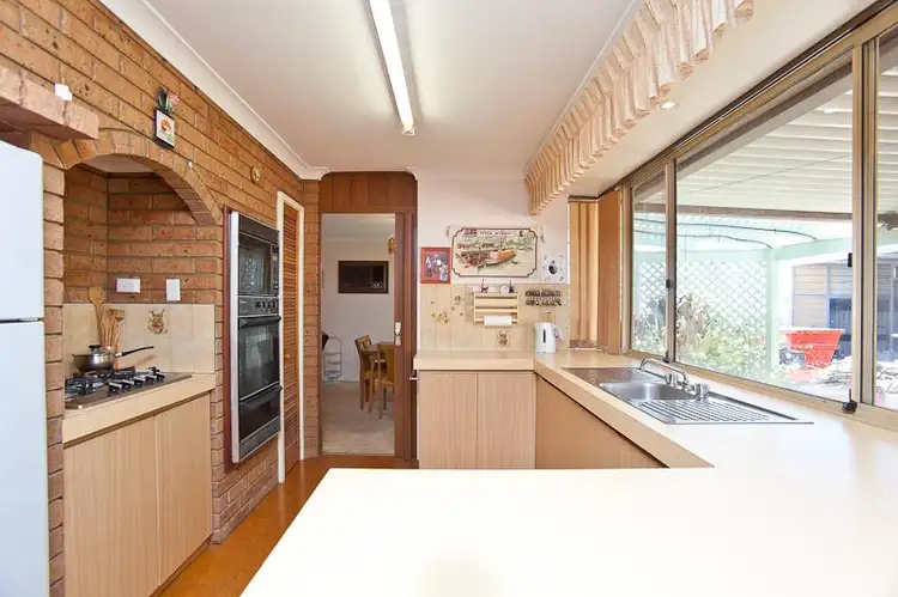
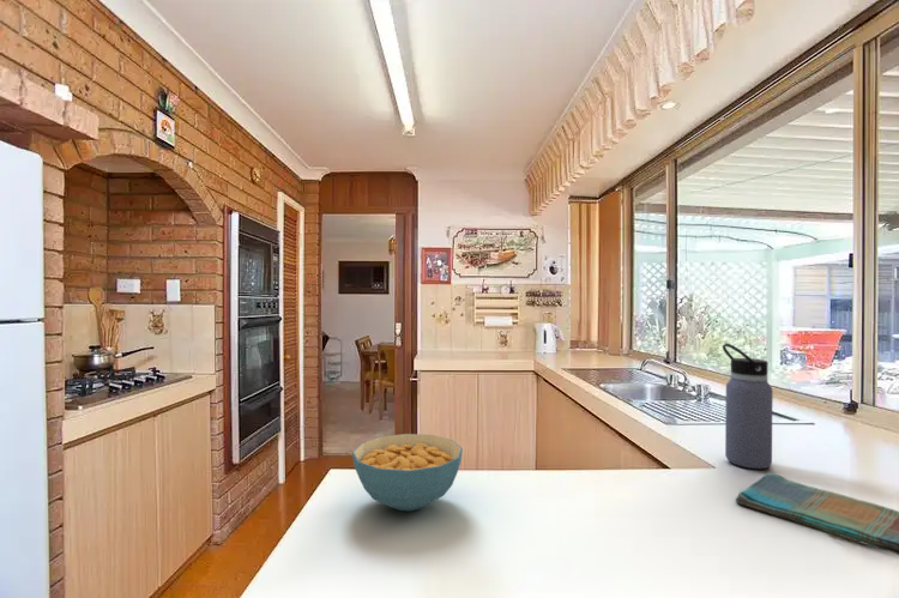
+ water bottle (746, 403)
+ dish towel (826, 507)
+ cereal bowl (408, 476)
